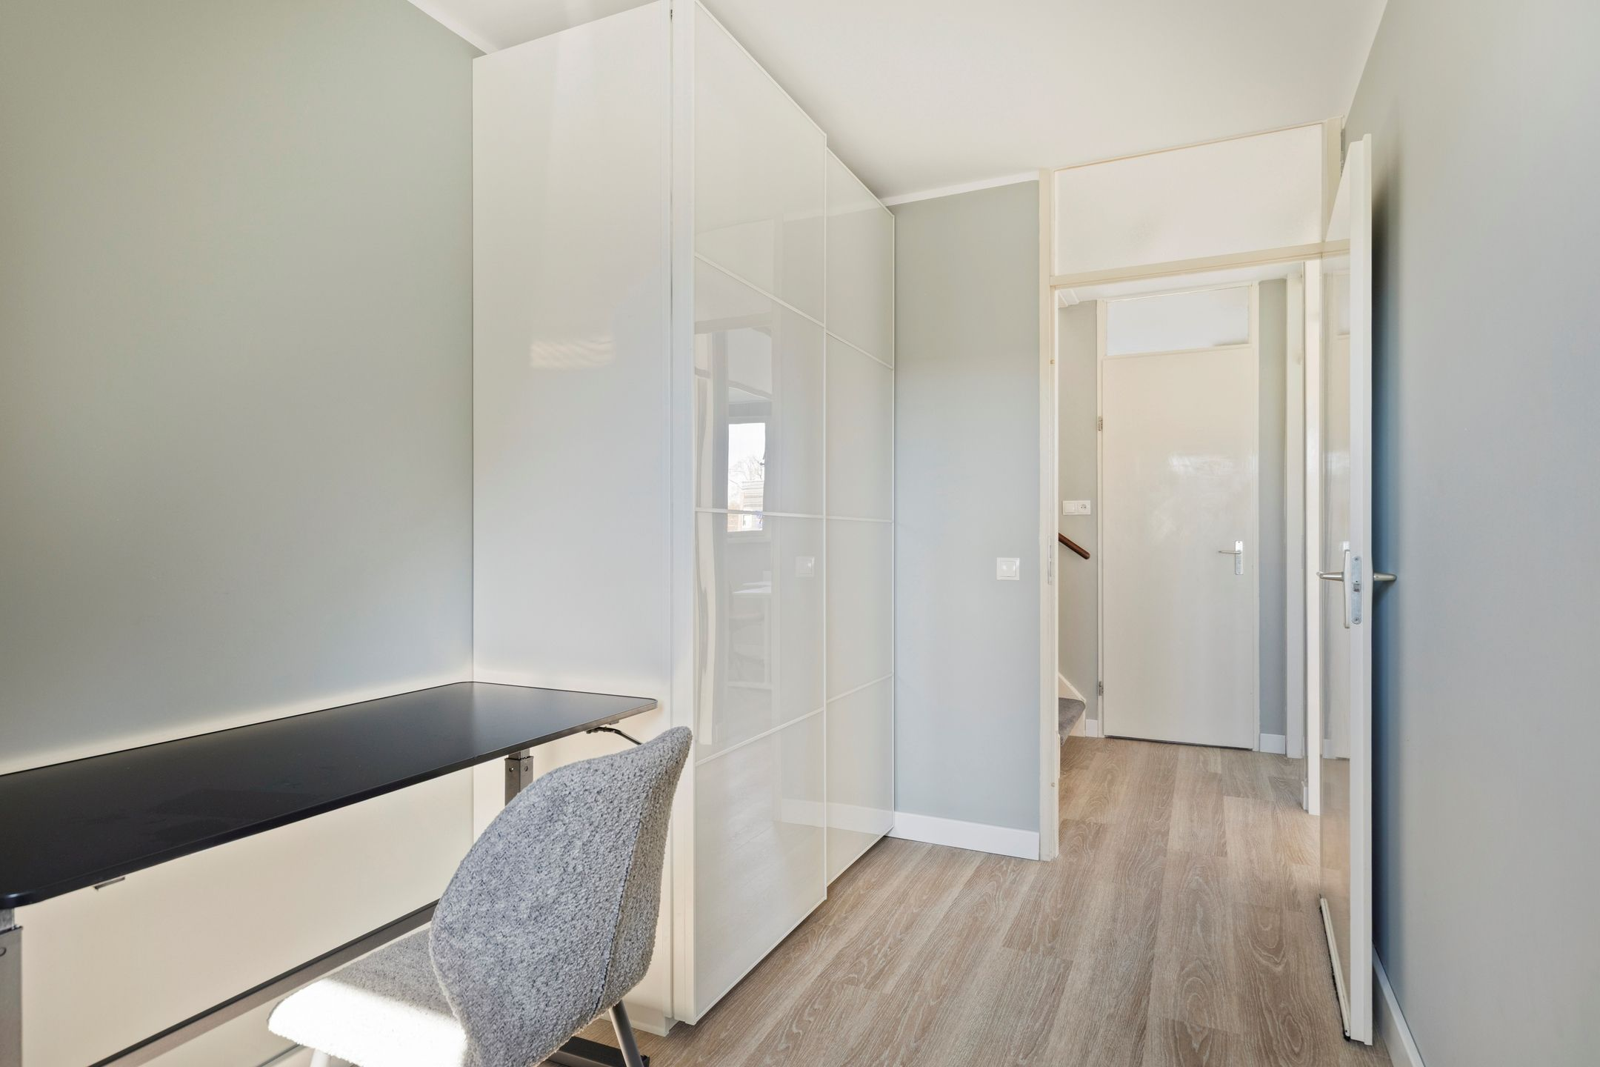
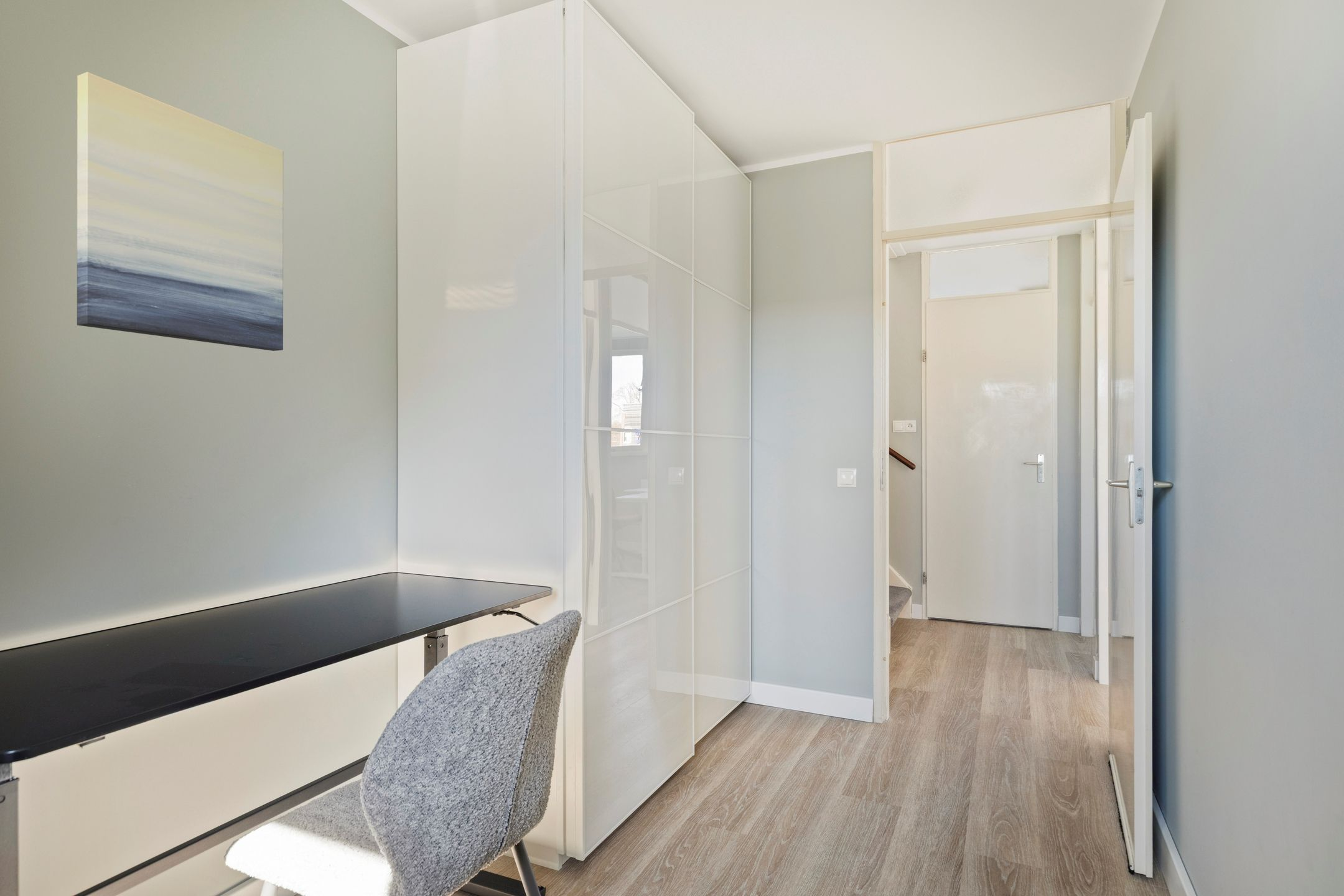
+ wall art (192, 228)
